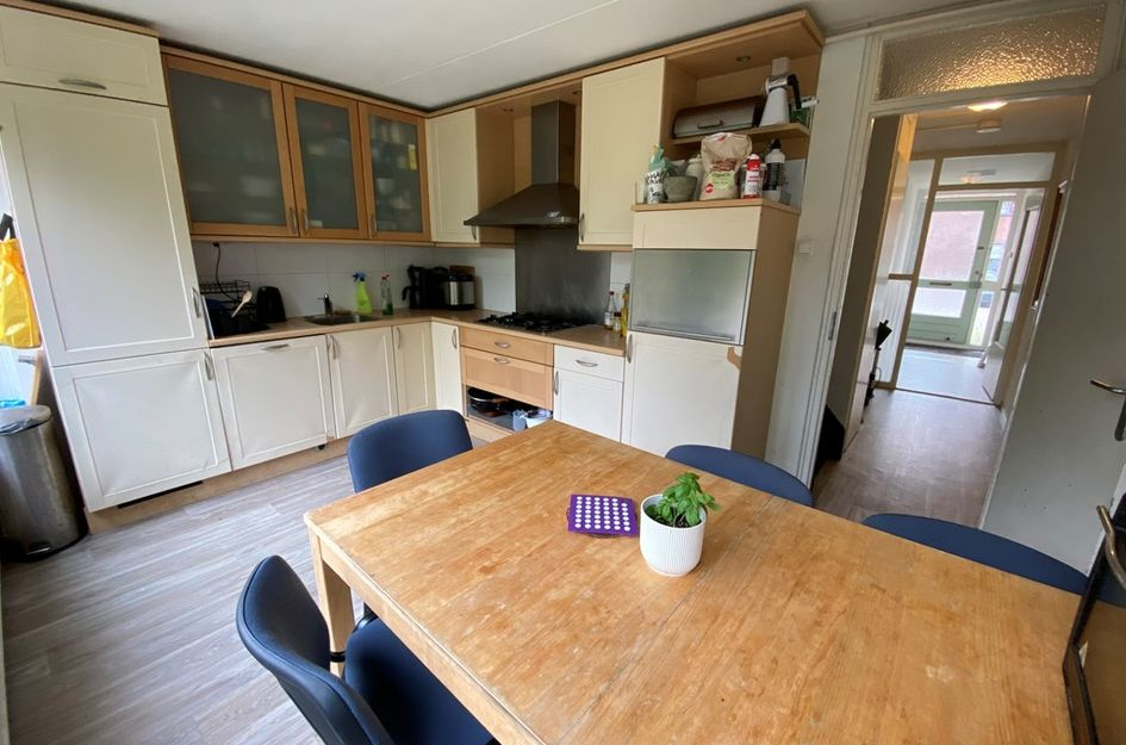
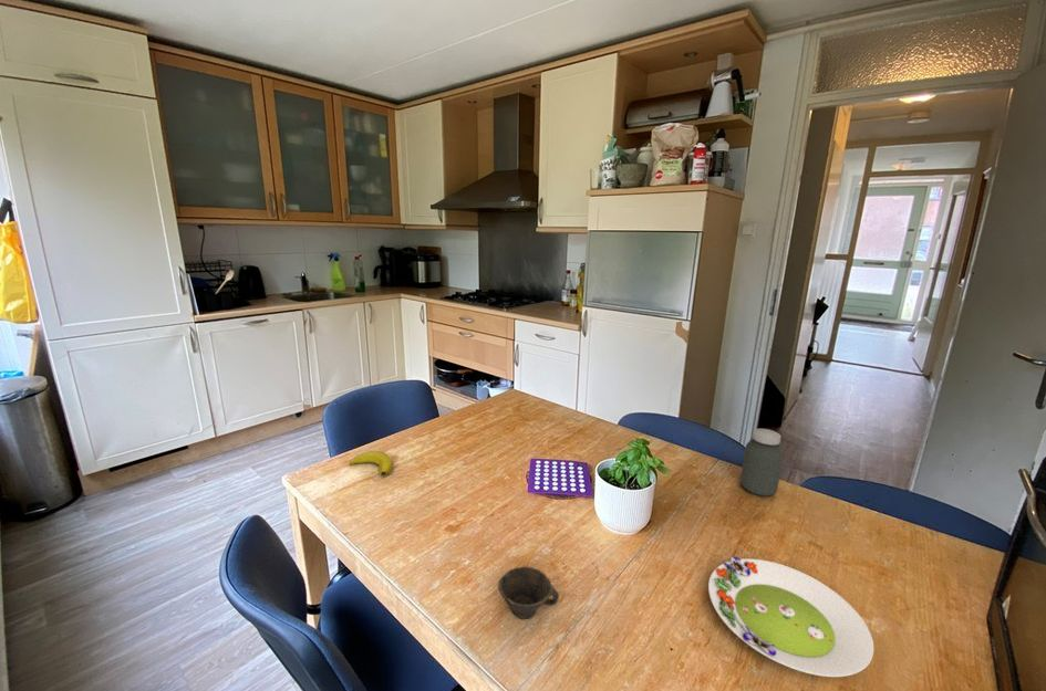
+ banana (374, 461)
+ jar (762, 461)
+ salad plate (784, 611)
+ cup (527, 597)
